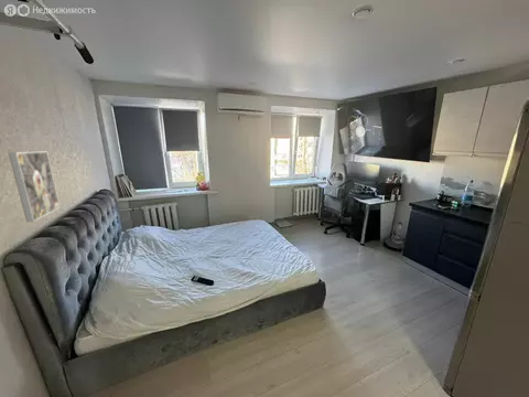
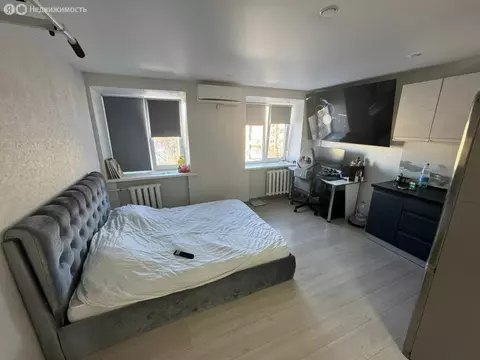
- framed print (37, 183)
